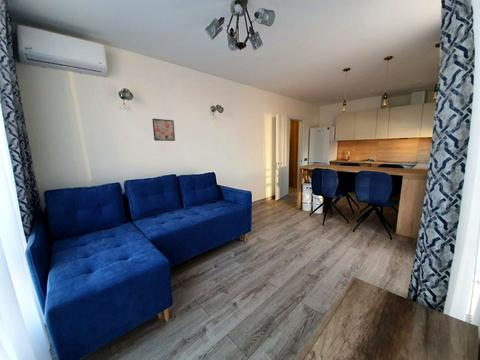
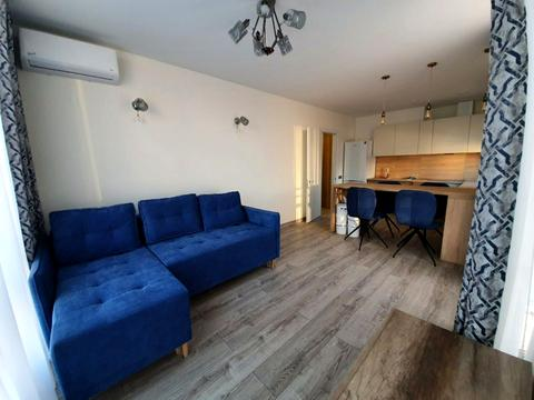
- wall art (164, 130)
